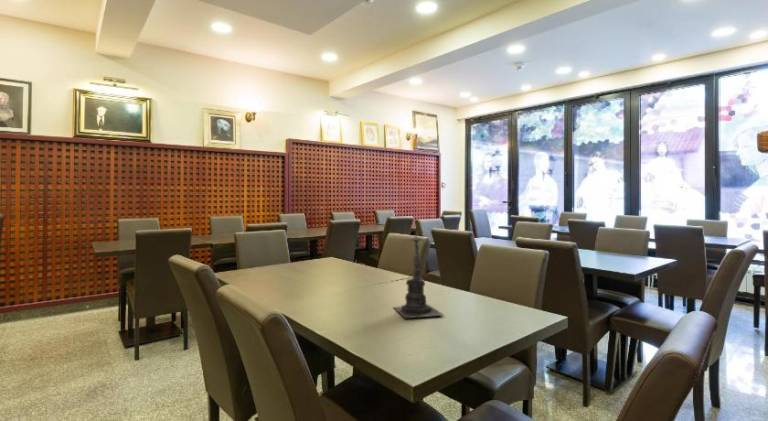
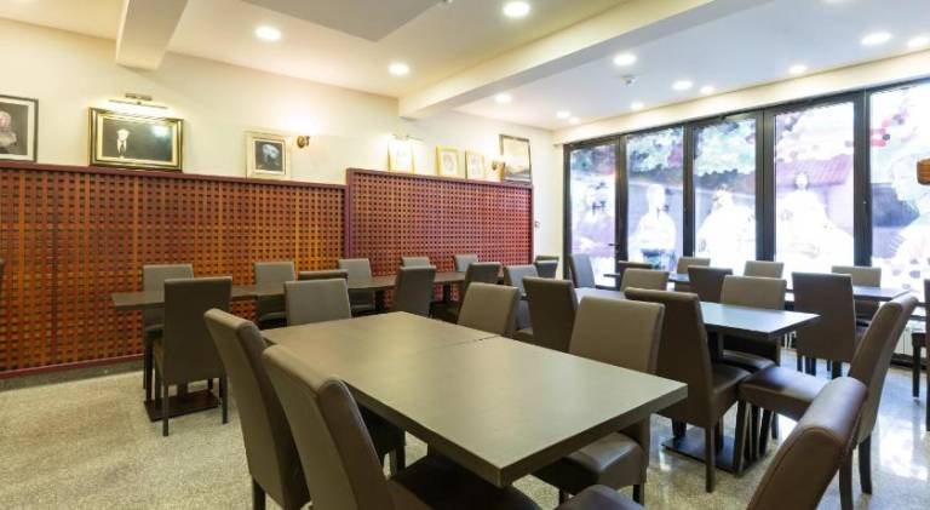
- candle holder (417, 268)
